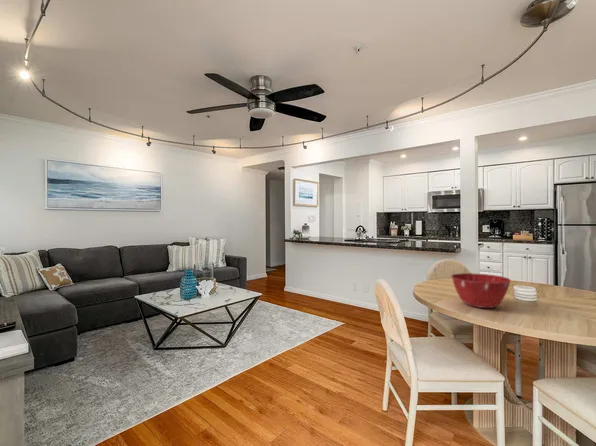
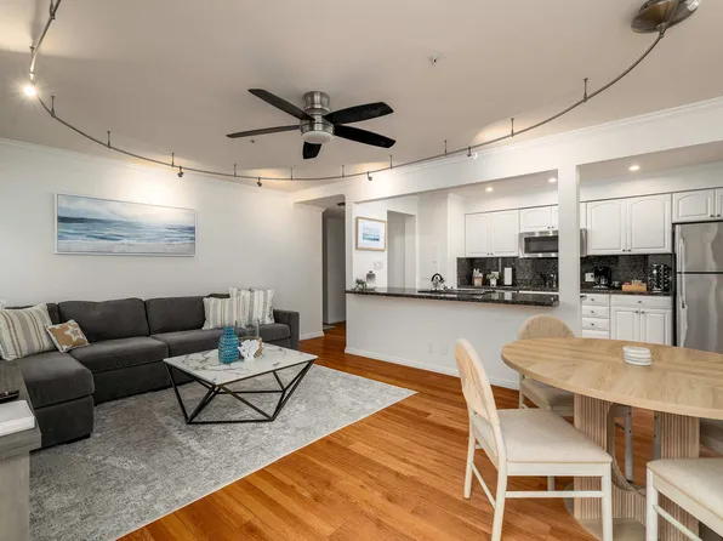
- mixing bowl (479, 291)
